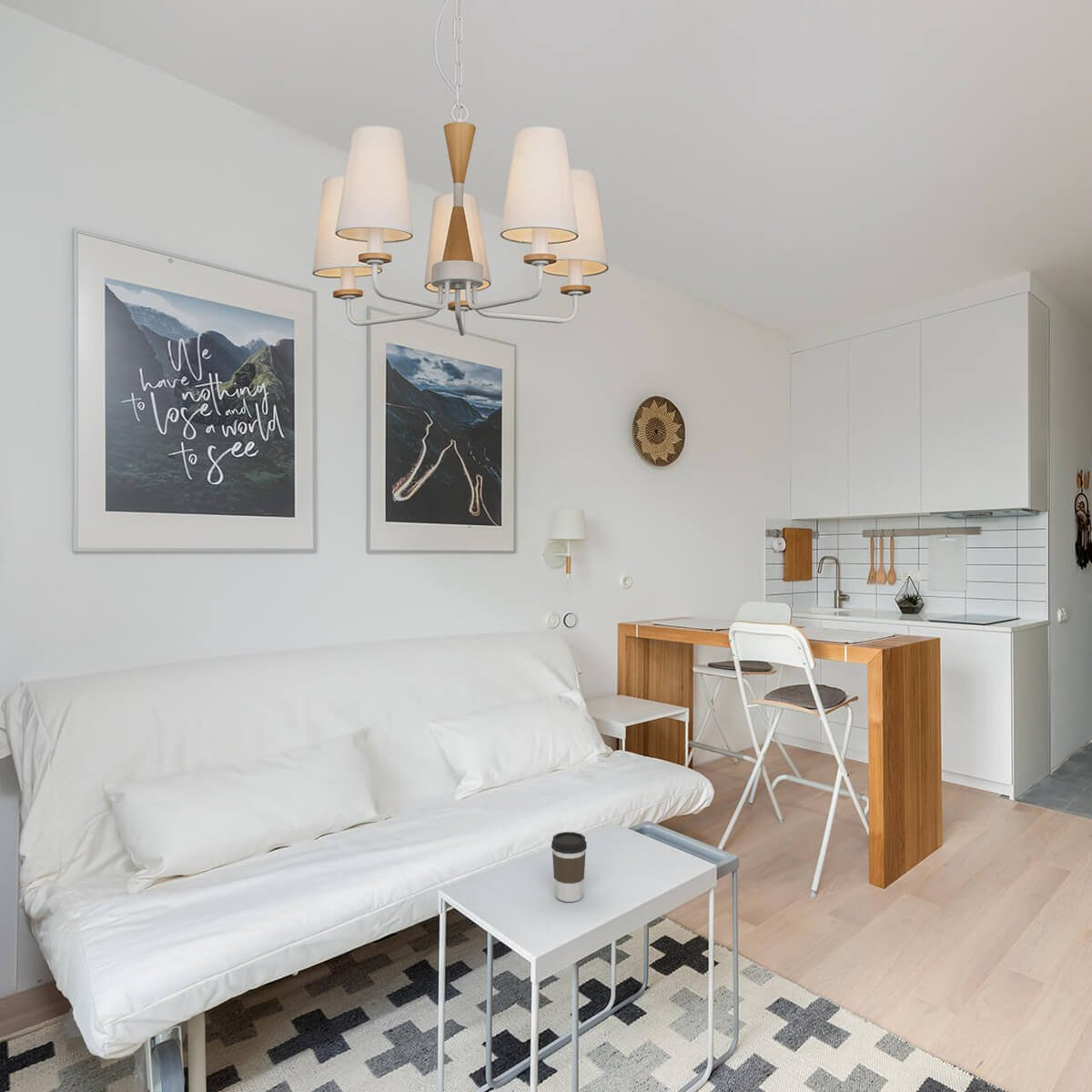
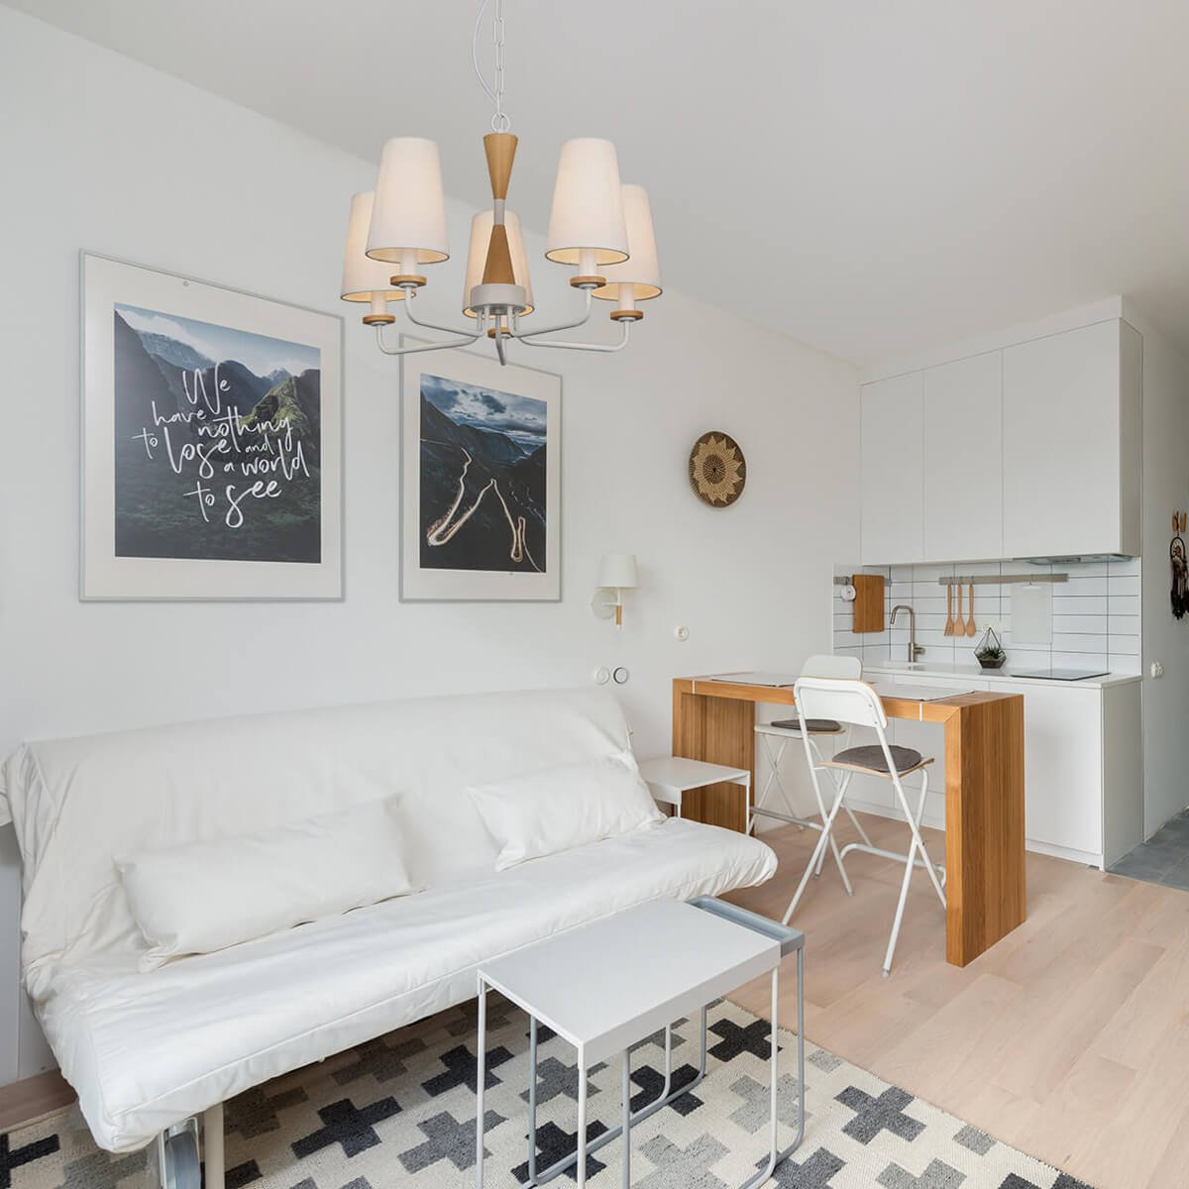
- coffee cup (569, 866)
